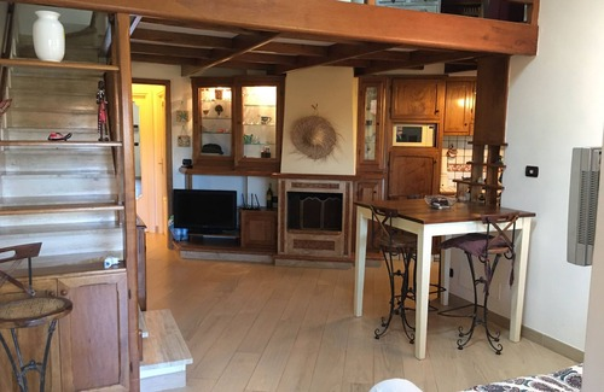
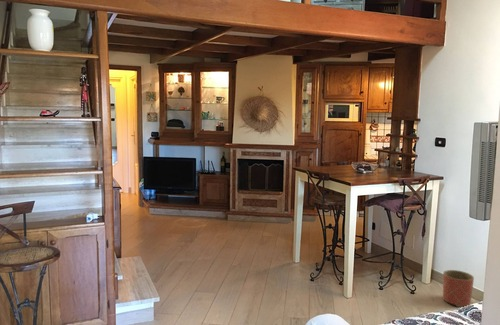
+ planter (457, 288)
